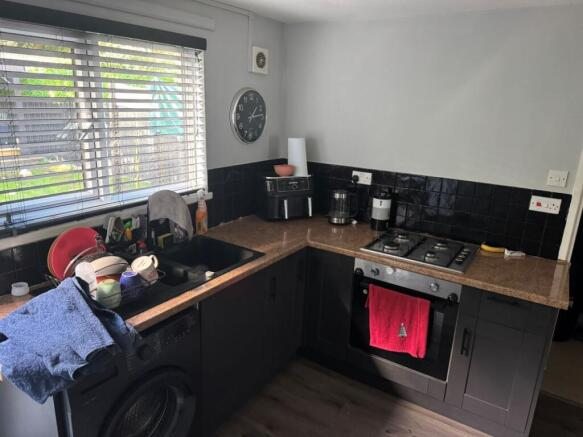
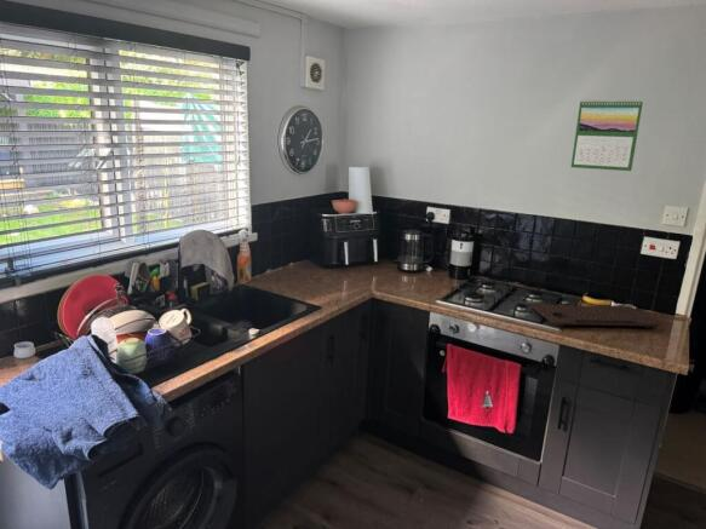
+ cutting board (593, 316)
+ calendar (605, 134)
